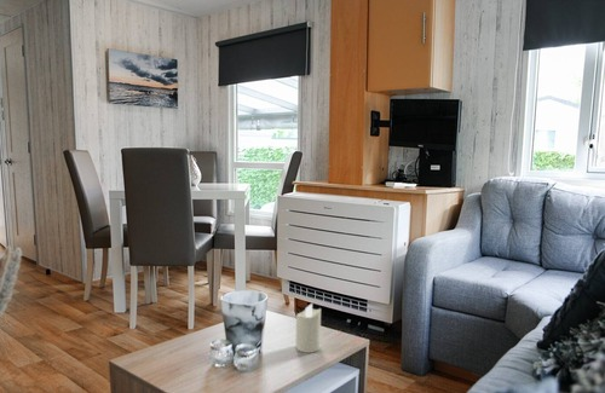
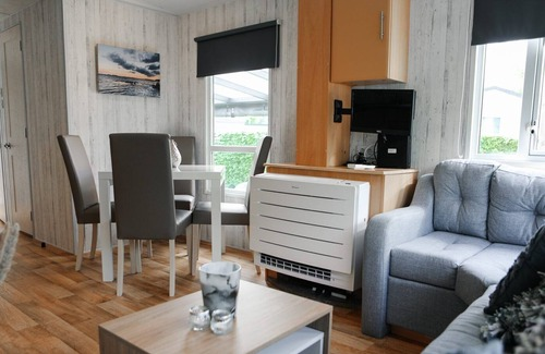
- candle (307, 325)
